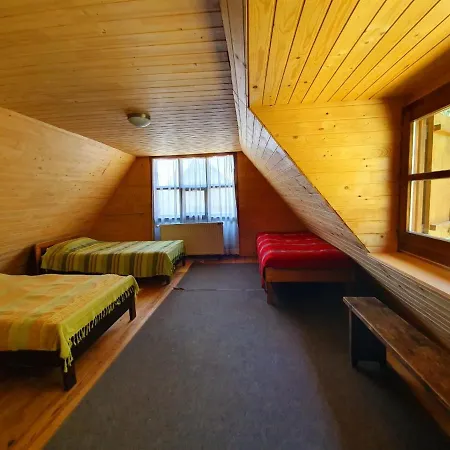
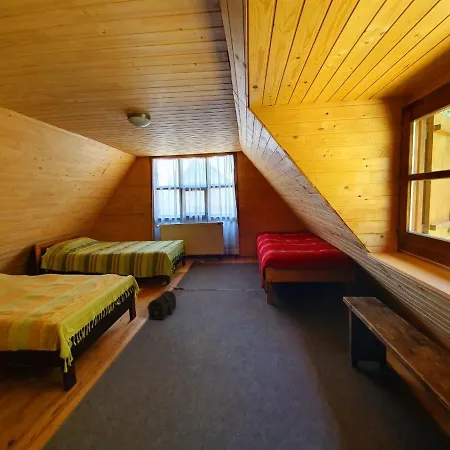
+ treasure chest (163, 304)
